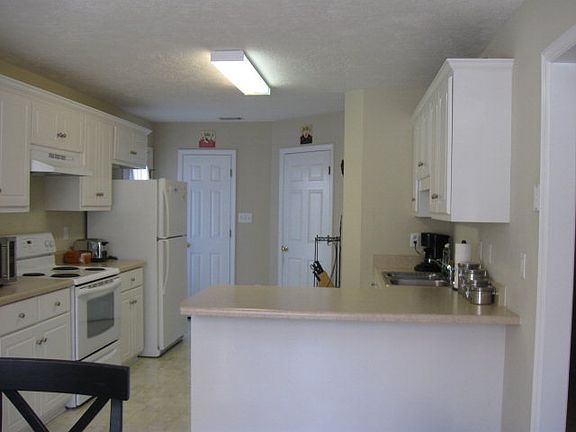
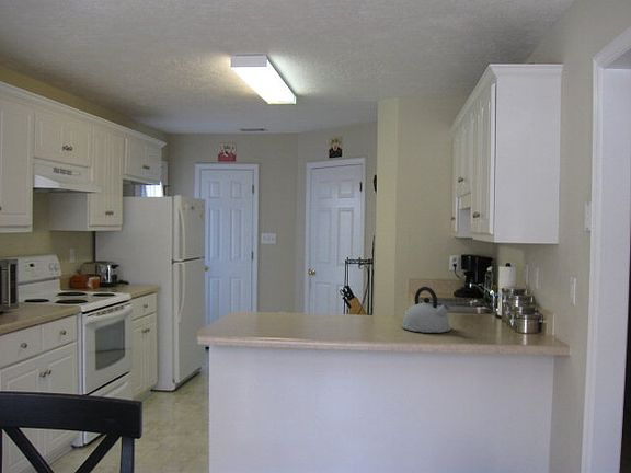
+ kettle (427, 308)
